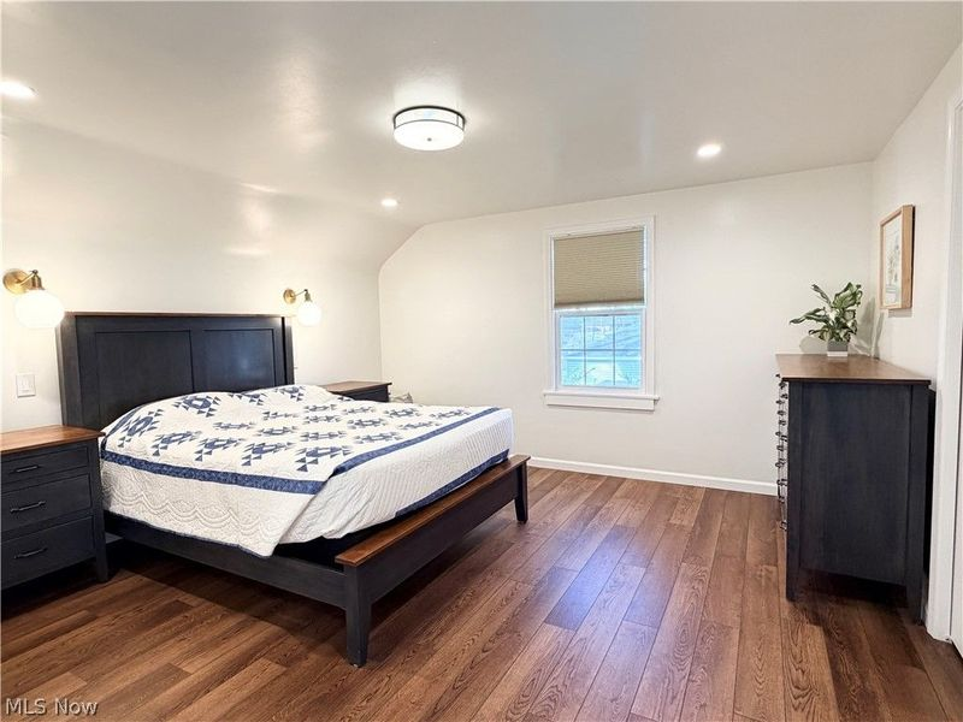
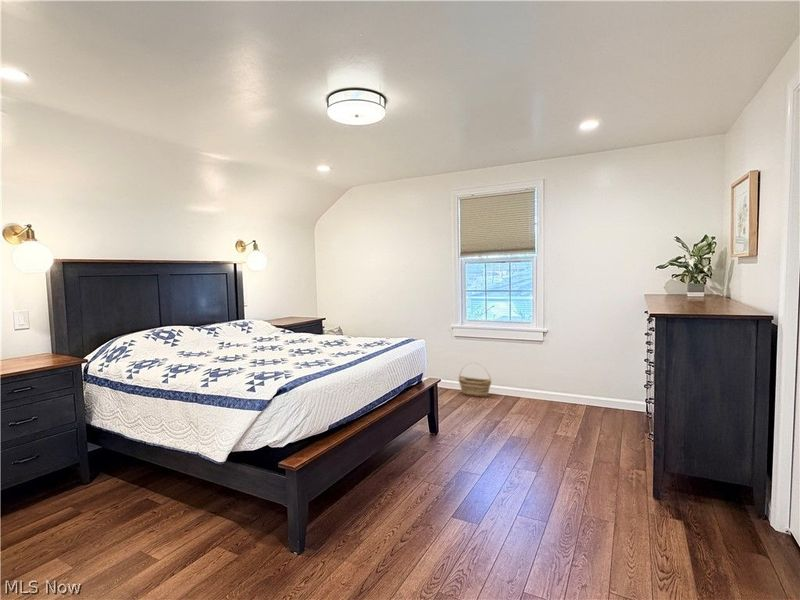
+ basket (474, 378)
